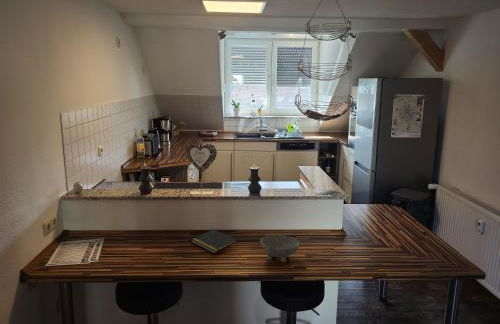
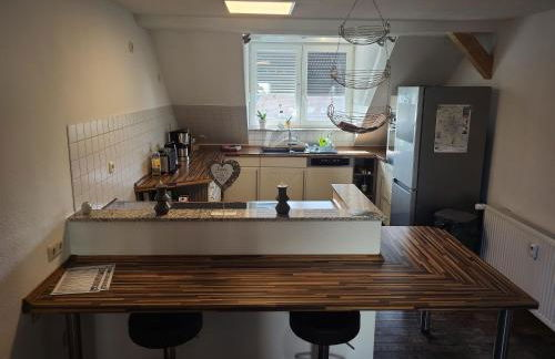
- notepad (213, 240)
- bowl (279, 250)
